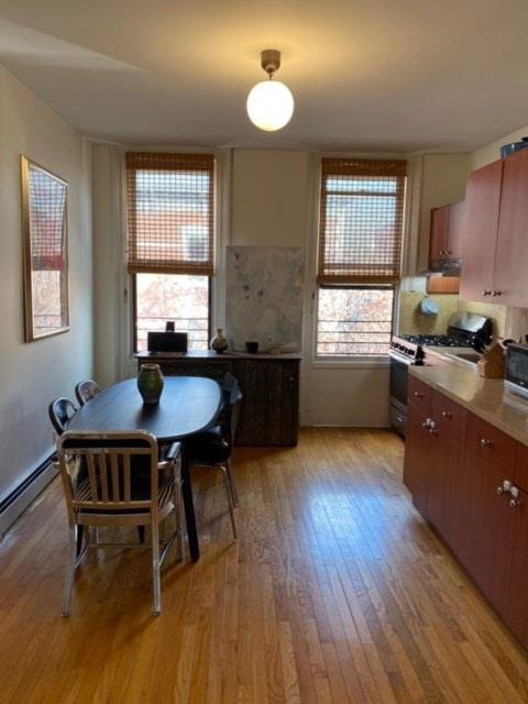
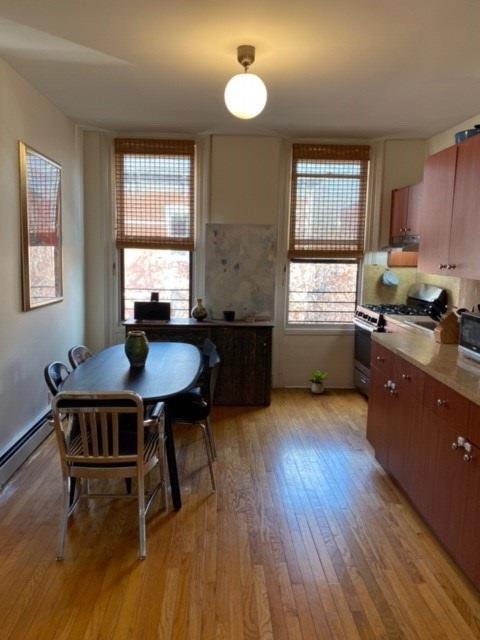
+ potted plant (317, 381)
